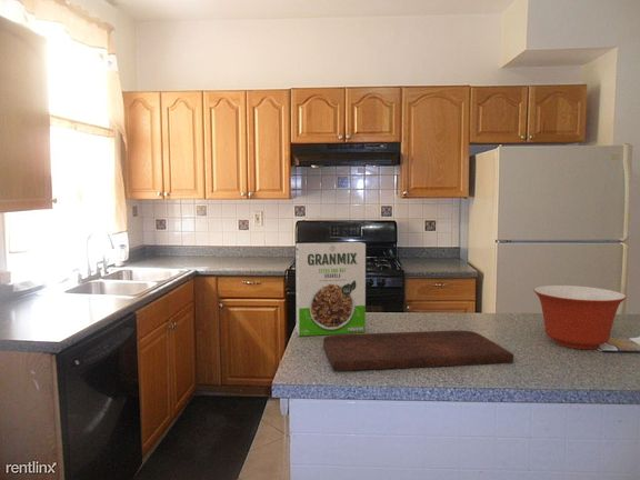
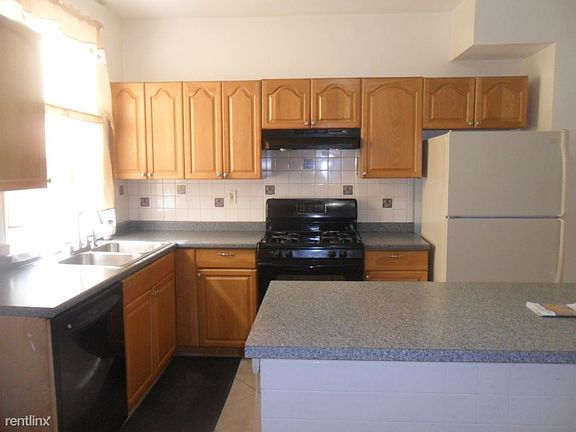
- mixing bowl (577, 318)
- cereal box (330, 288)
- cutting board (410, 348)
